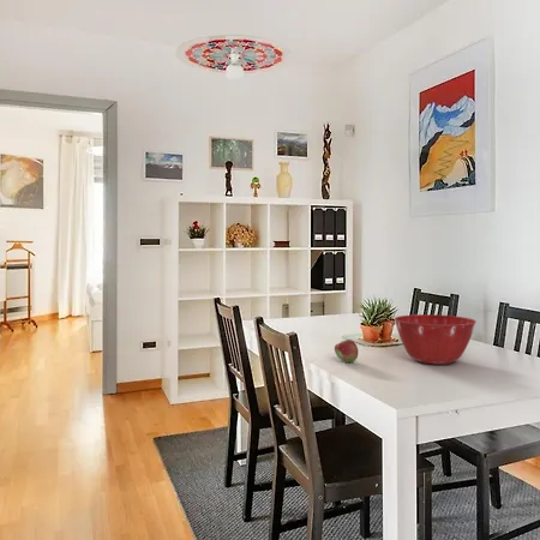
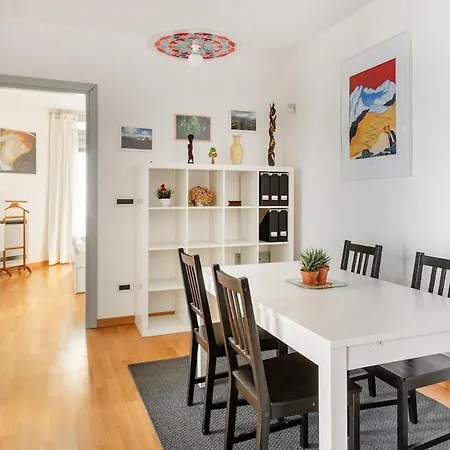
- fruit (346, 350)
- mixing bowl (433, 340)
